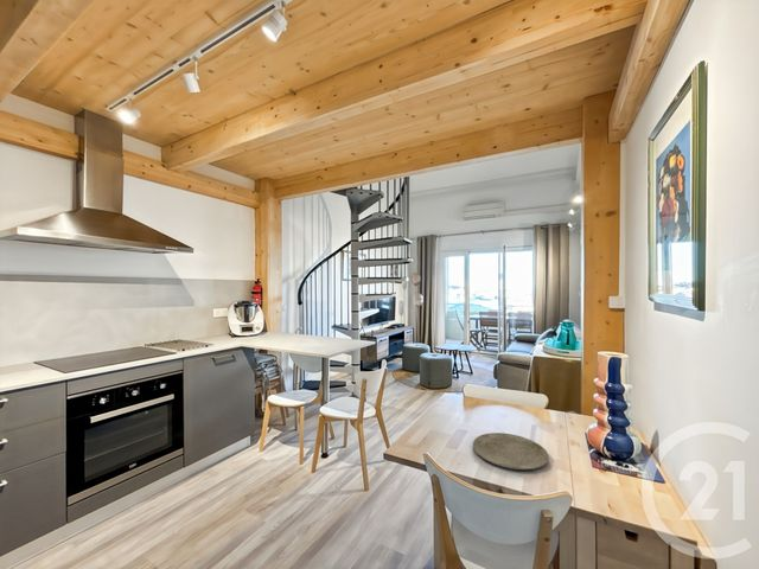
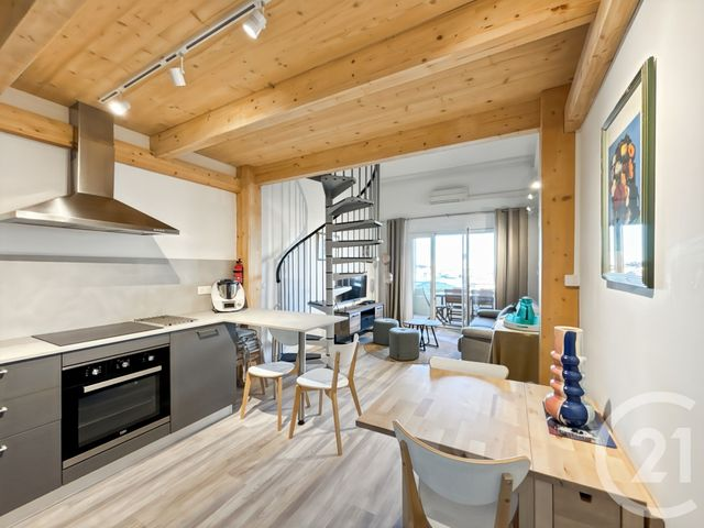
- plate (509, 450)
